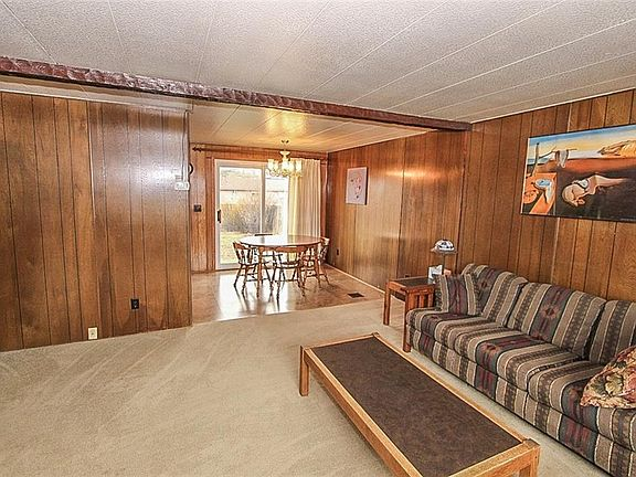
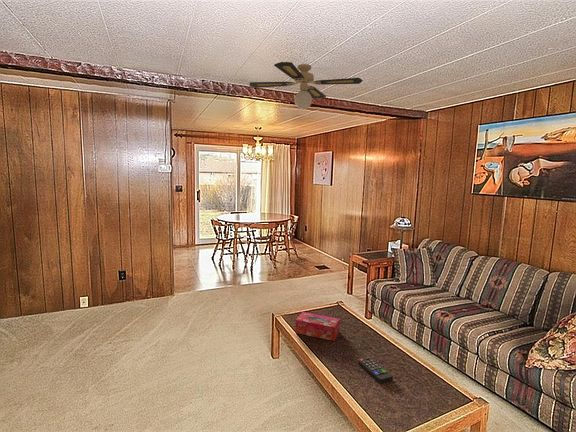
+ remote control (374, 369)
+ ceiling fan (303, 87)
+ tissue box (317, 325)
